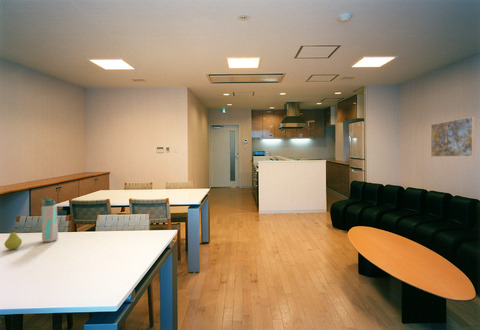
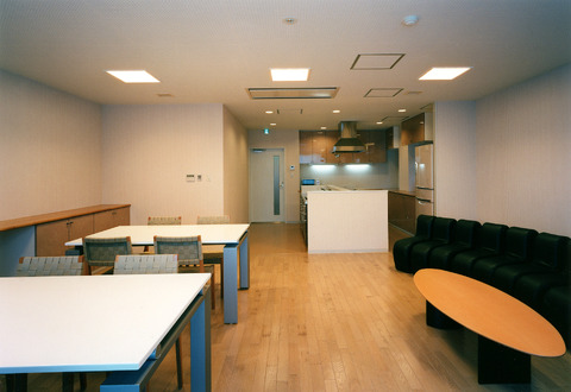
- water bottle (48, 219)
- fruit (13, 239)
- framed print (450, 138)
